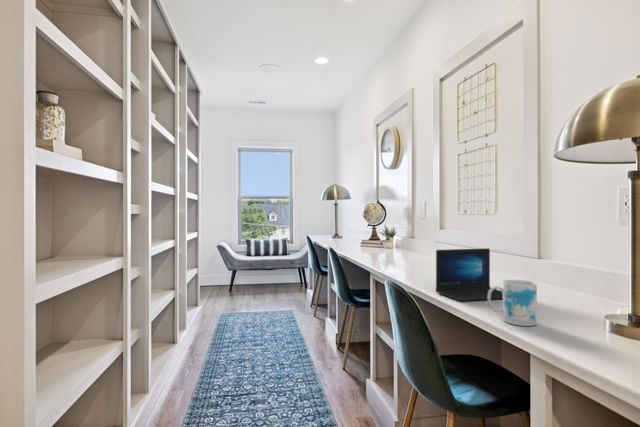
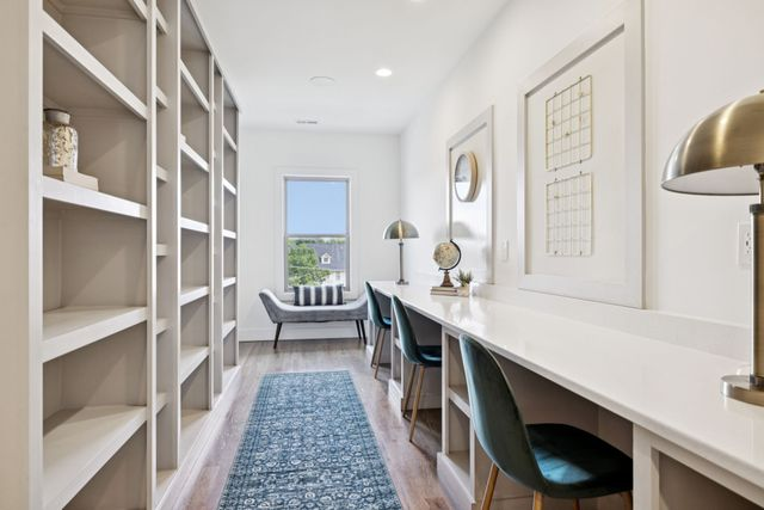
- mug (511, 301)
- laptop (475, 273)
